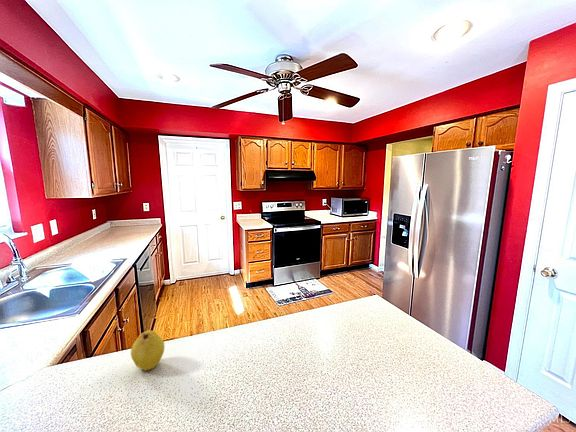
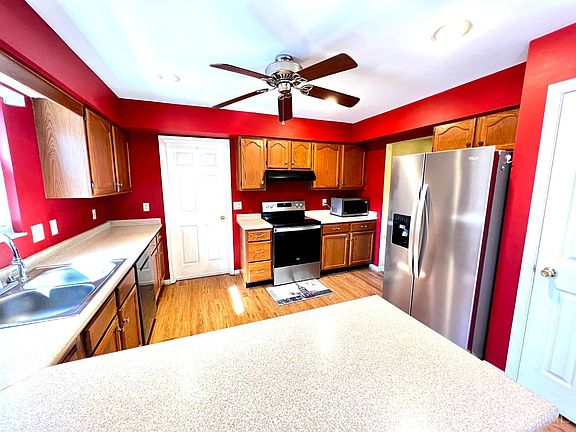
- fruit (148, 348)
